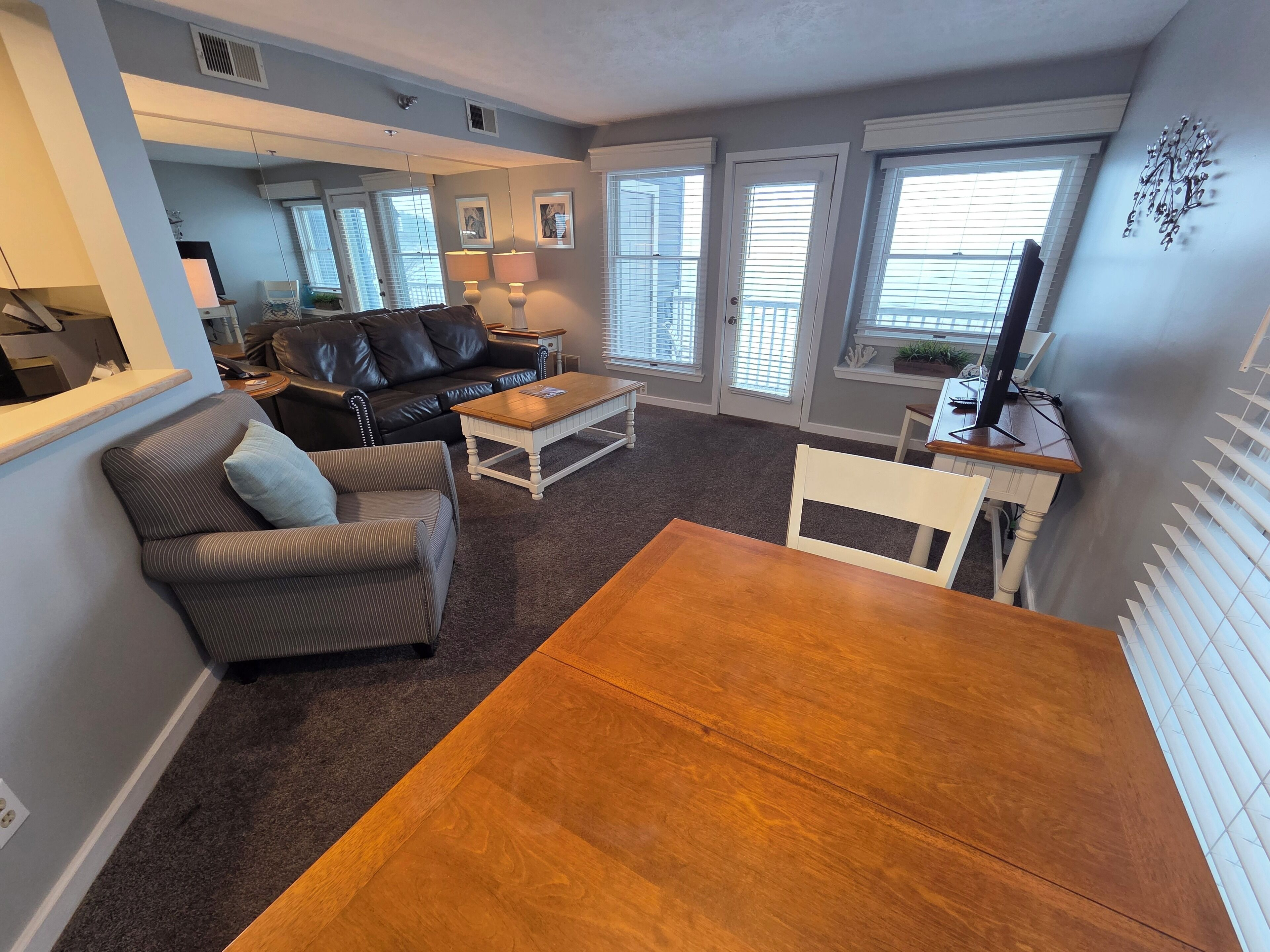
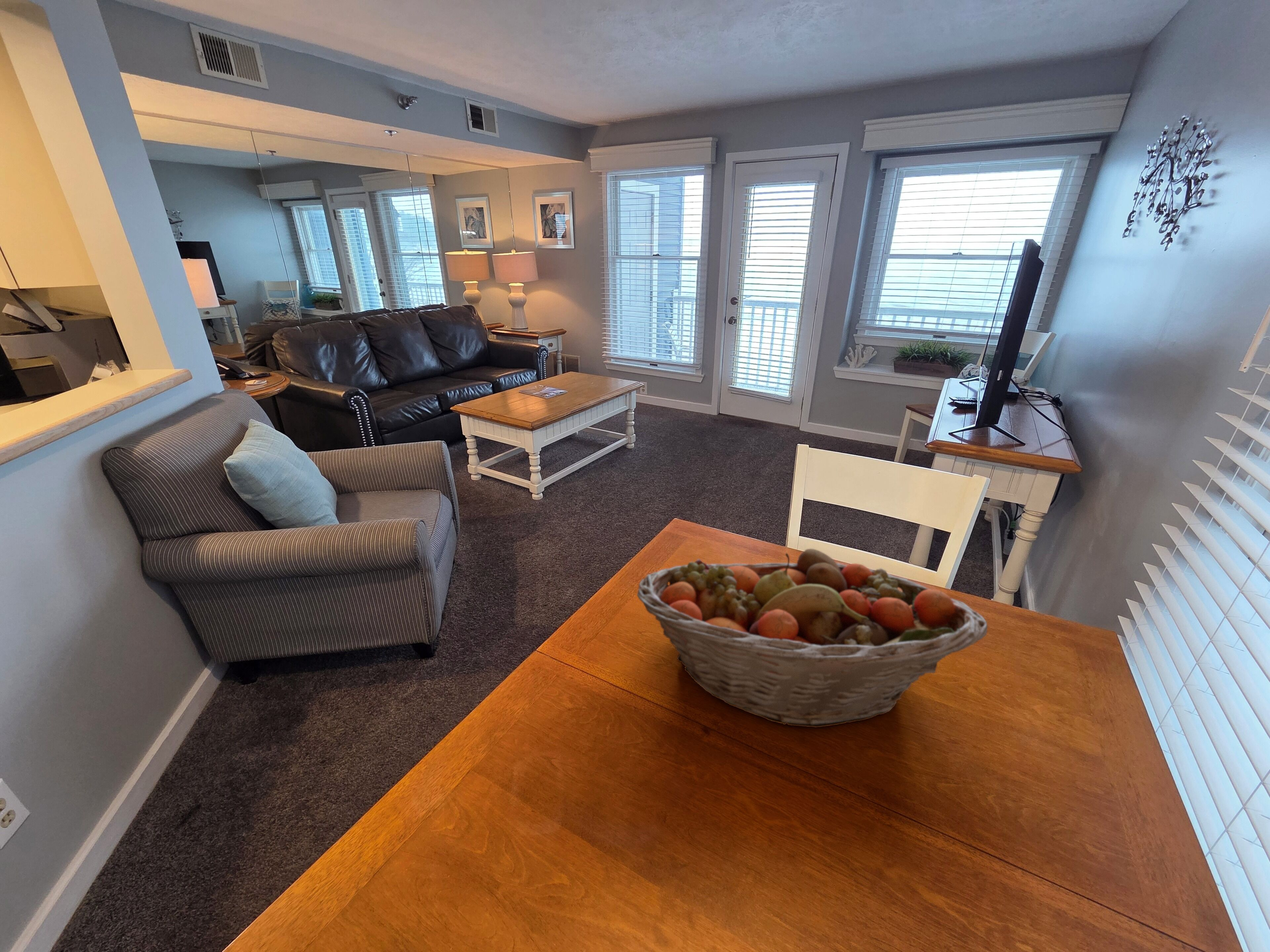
+ fruit basket (794, 618)
